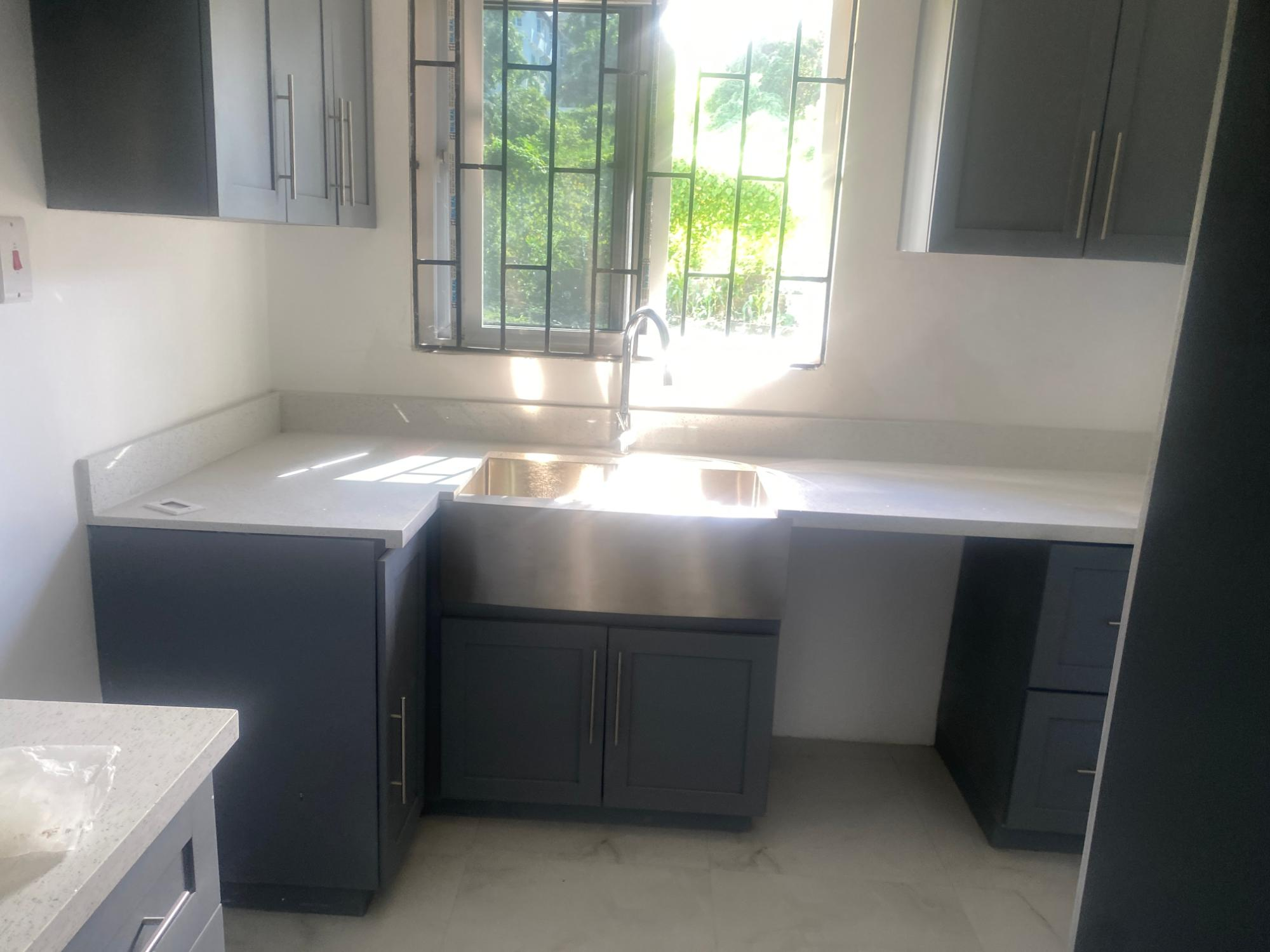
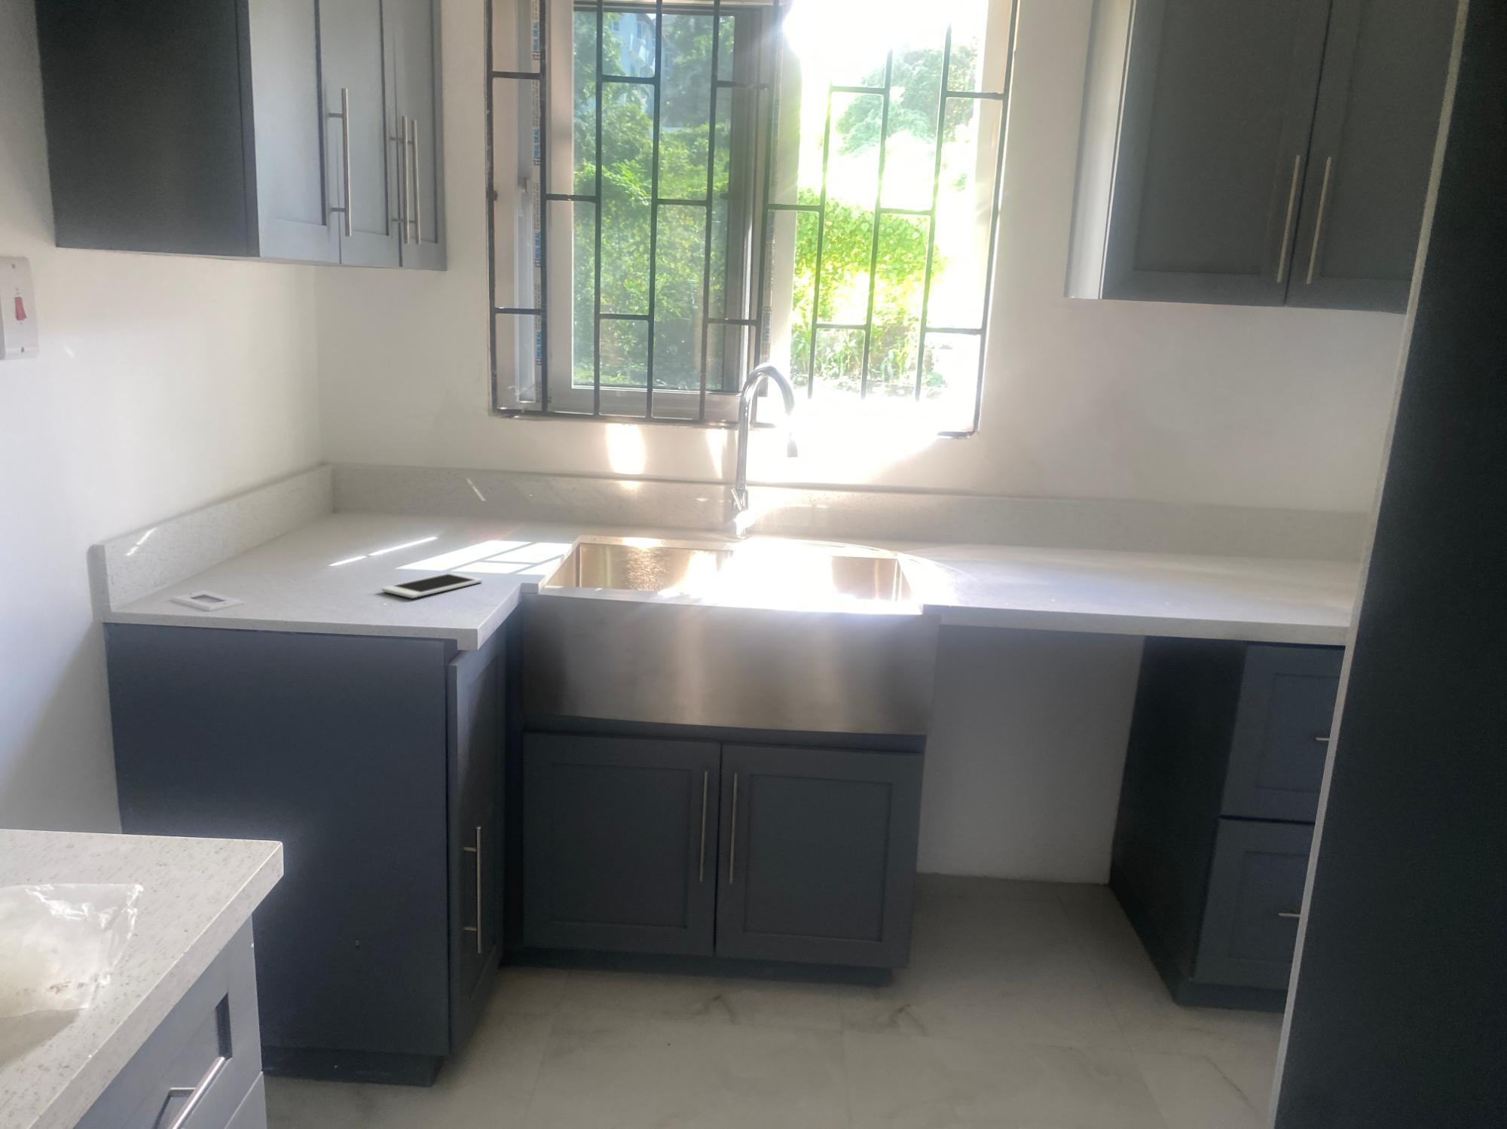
+ cell phone (433, 585)
